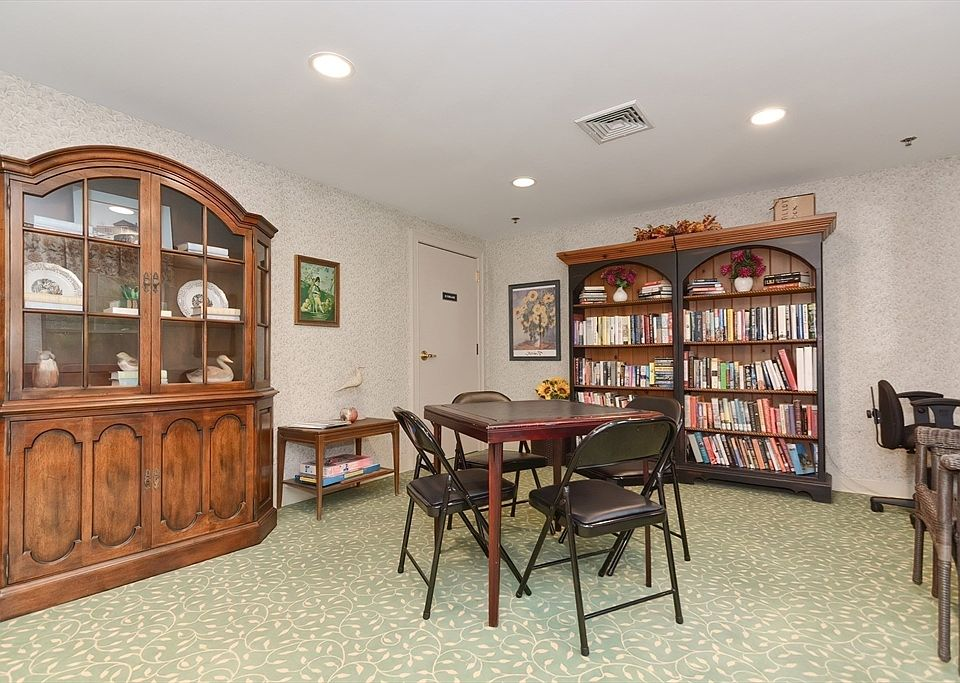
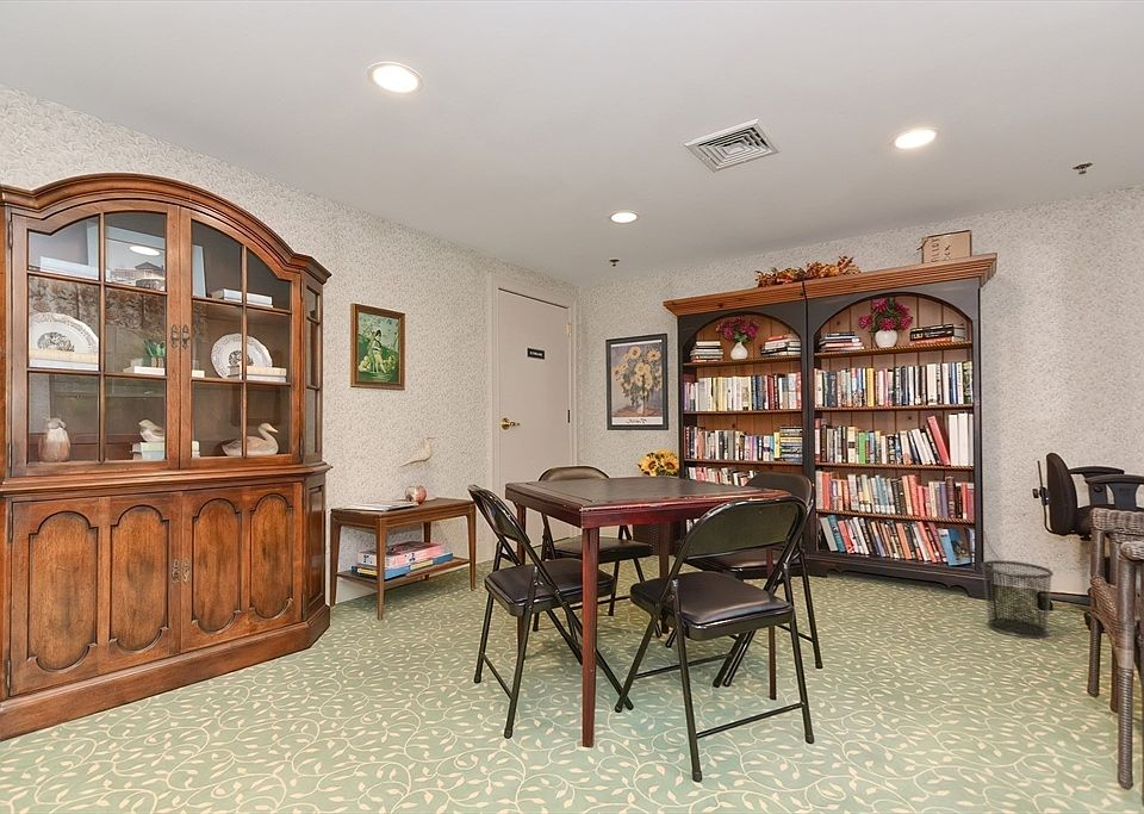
+ waste bin (1015, 598)
